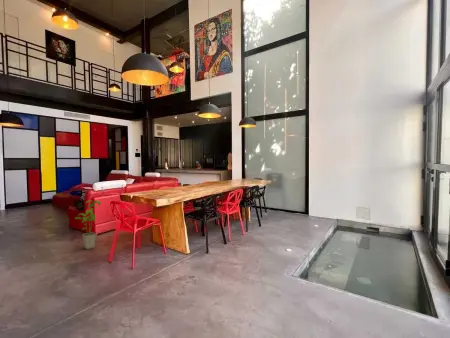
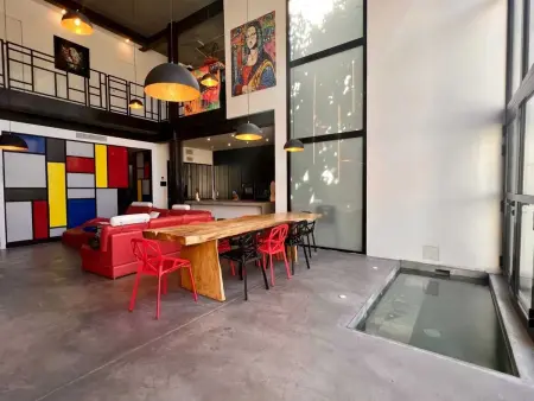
- house plant (89, 223)
